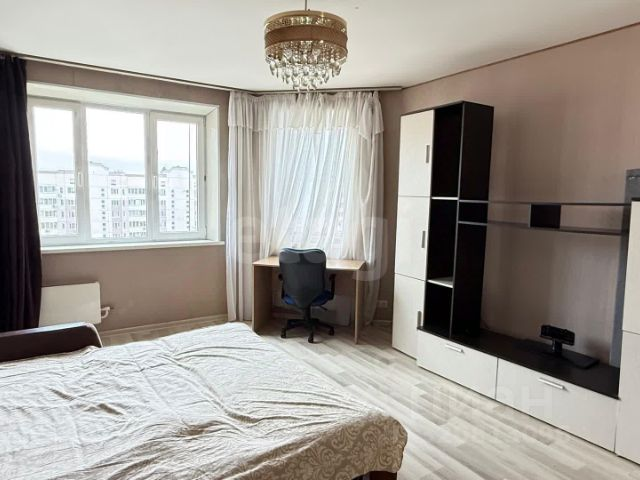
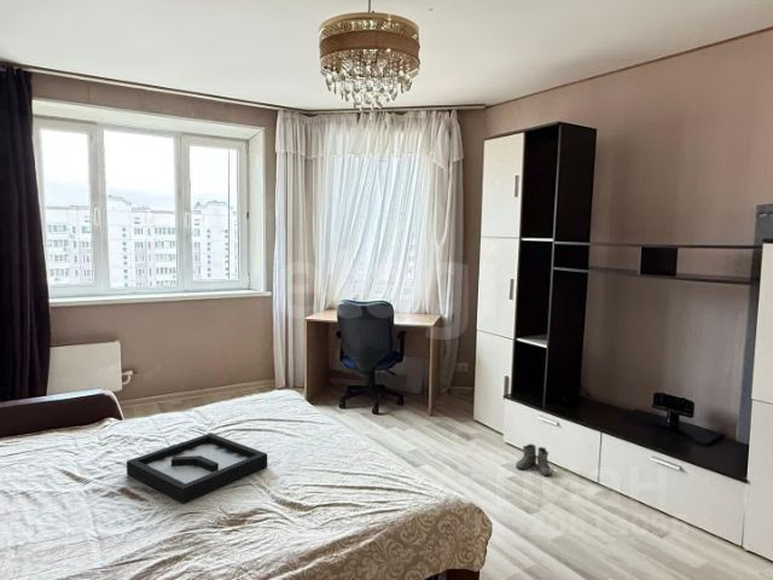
+ boots (534, 458)
+ decorative tray (198, 463)
